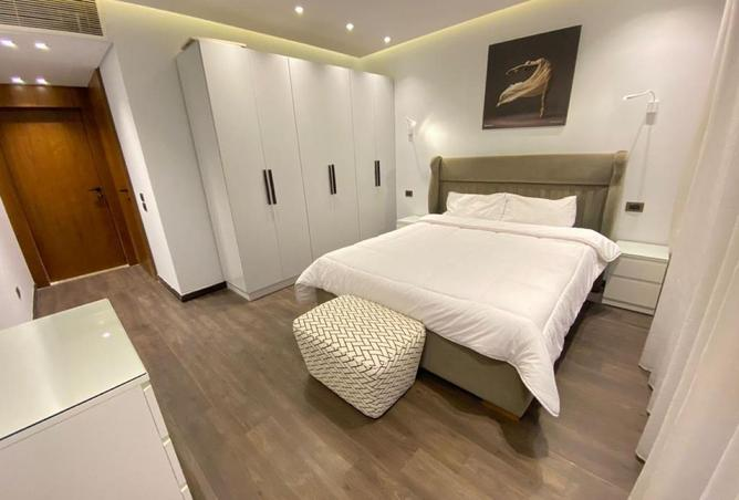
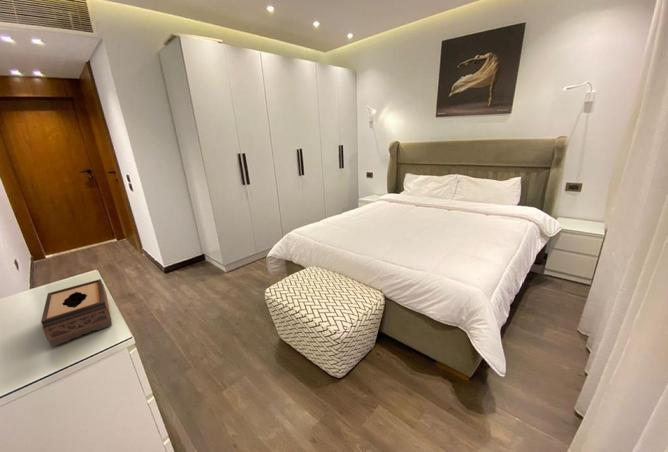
+ tissue box (79, 308)
